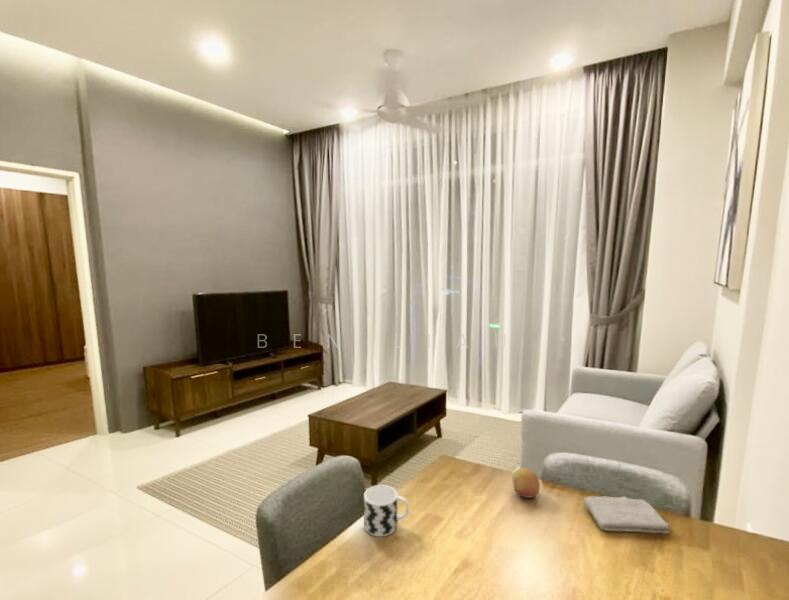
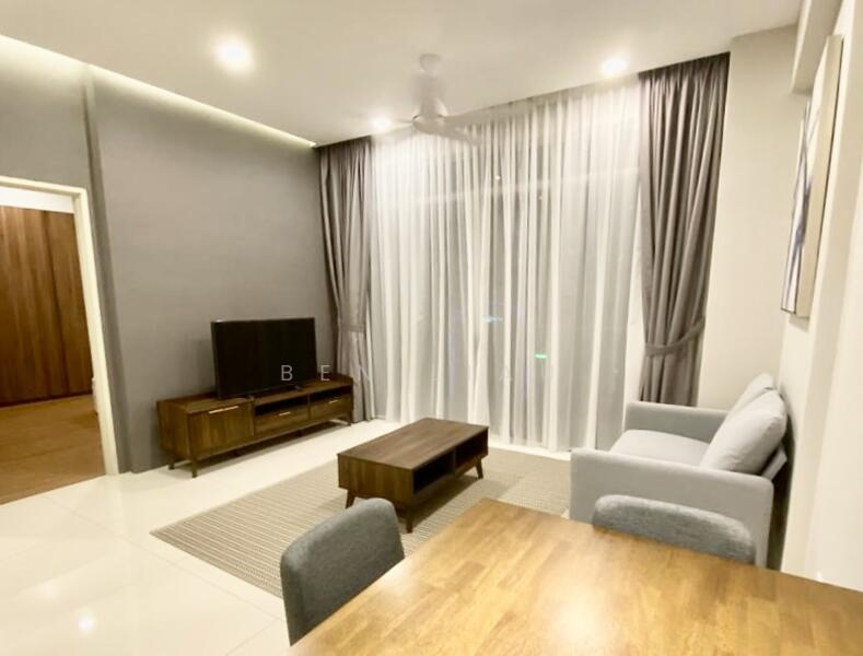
- fruit (525, 482)
- washcloth (624, 514)
- cup (386, 510)
